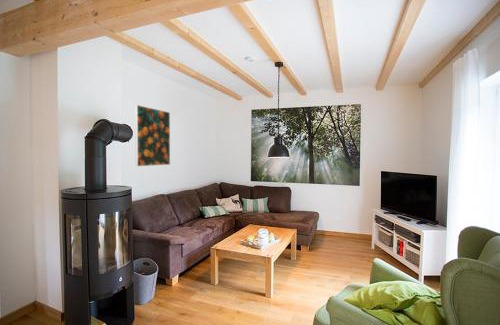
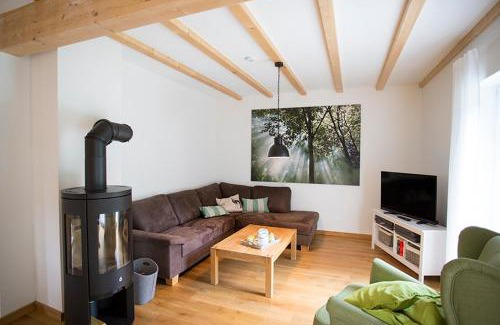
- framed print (154, 137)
